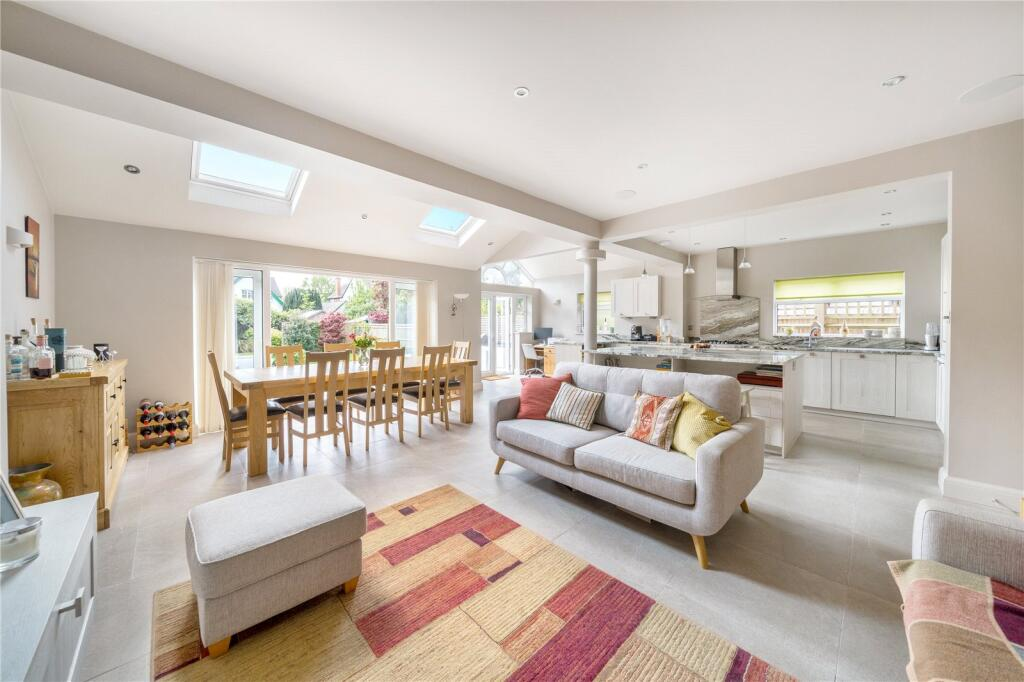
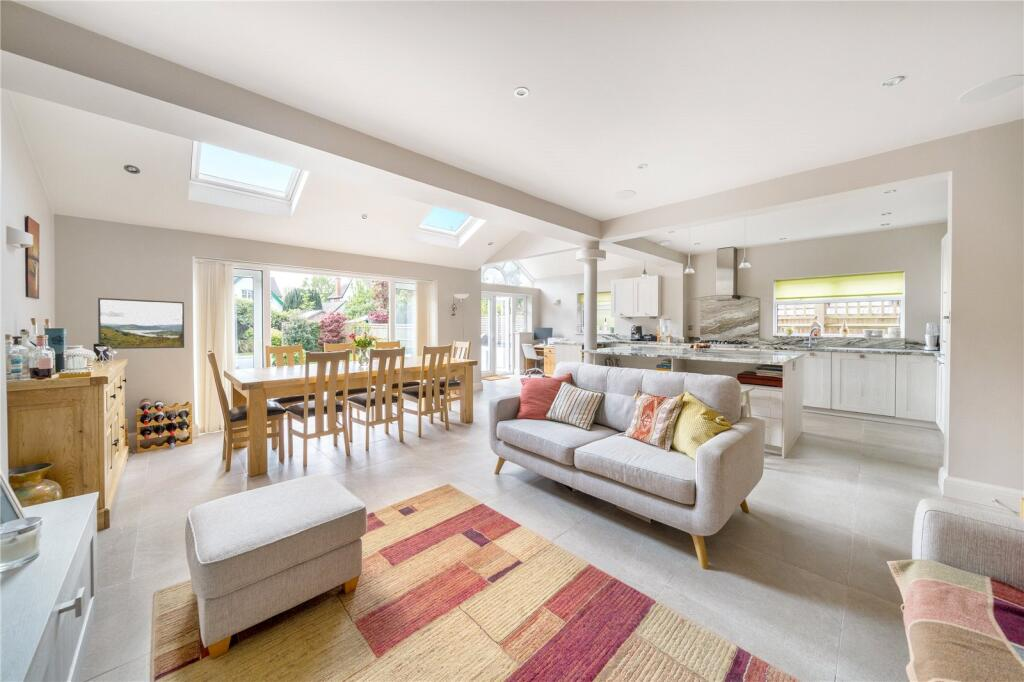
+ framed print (143, 324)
